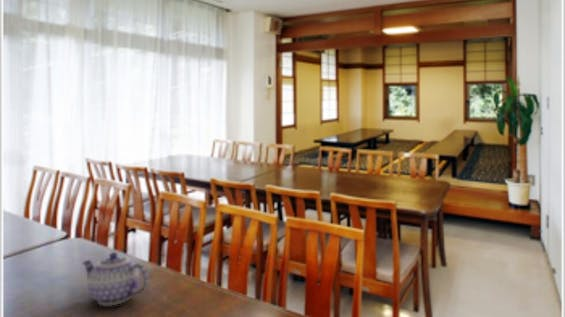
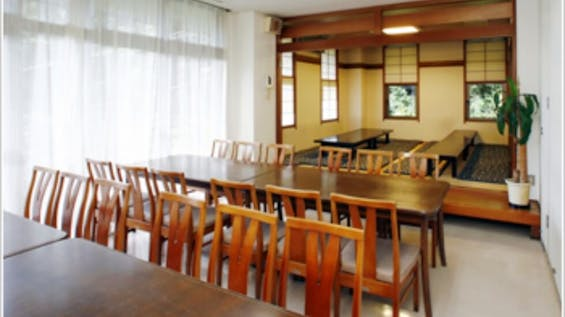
- teapot (113, 275)
